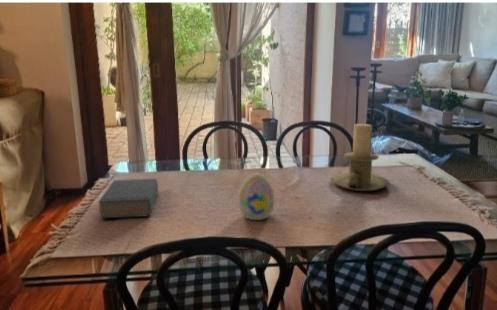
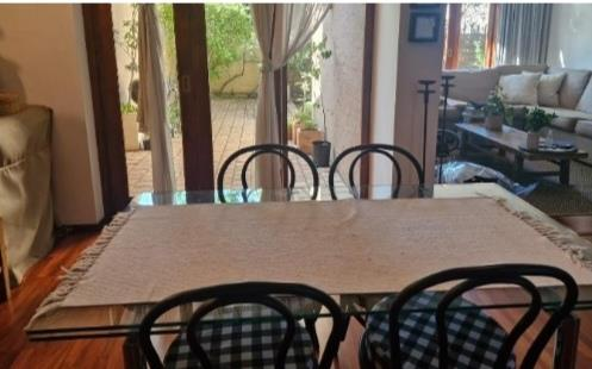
- book (130, 196)
- decorative egg (256, 195)
- candle holder (361, 154)
